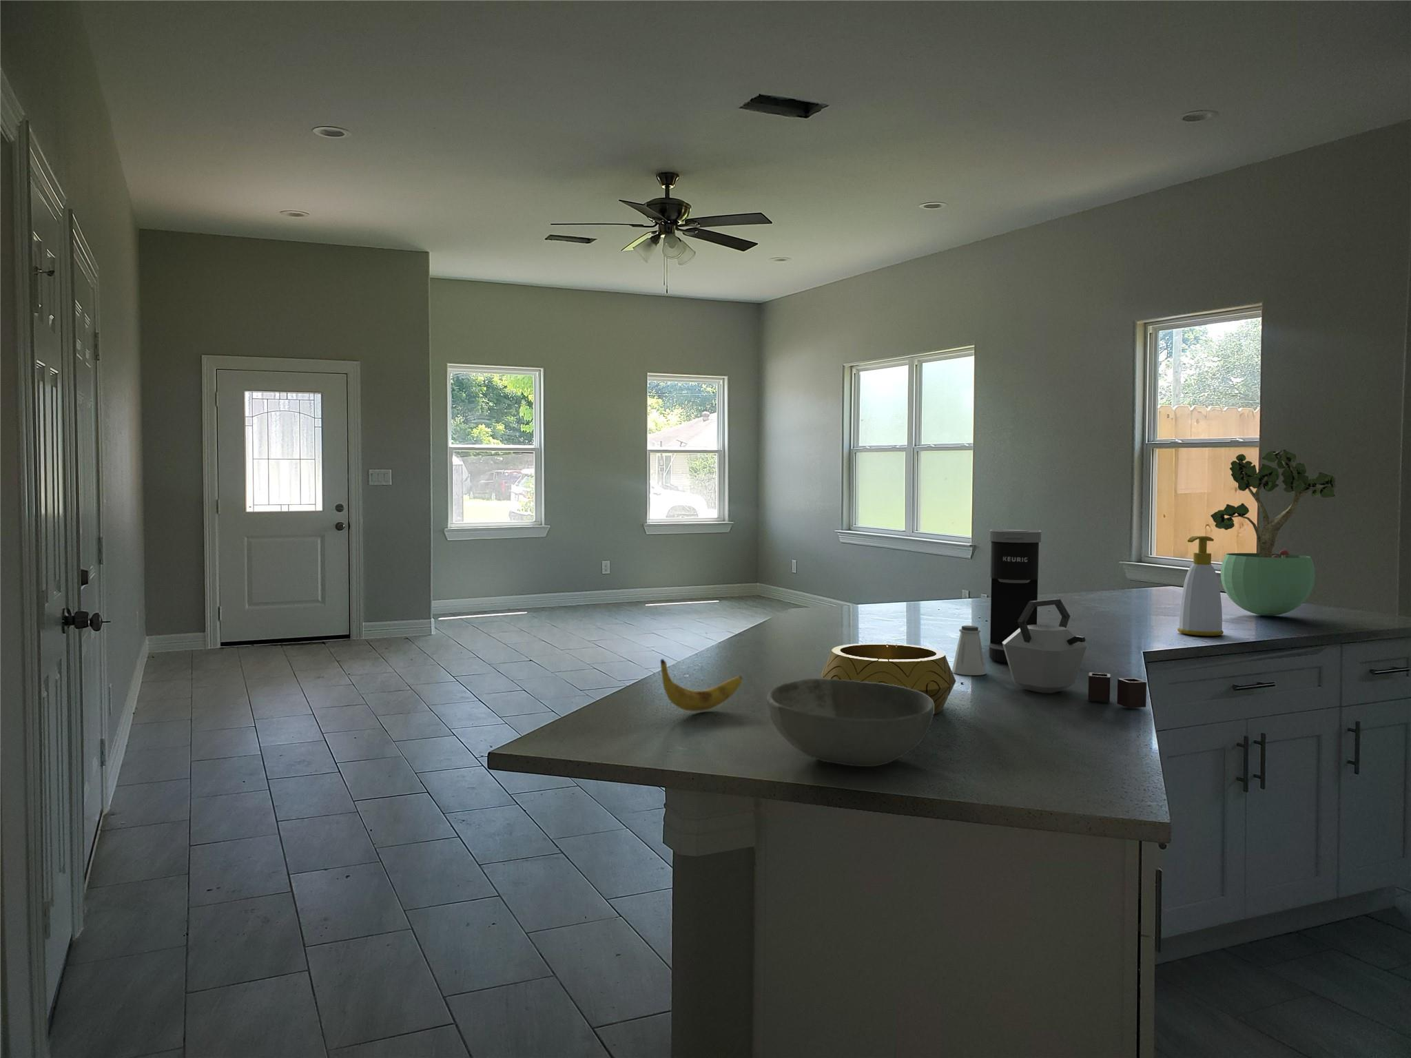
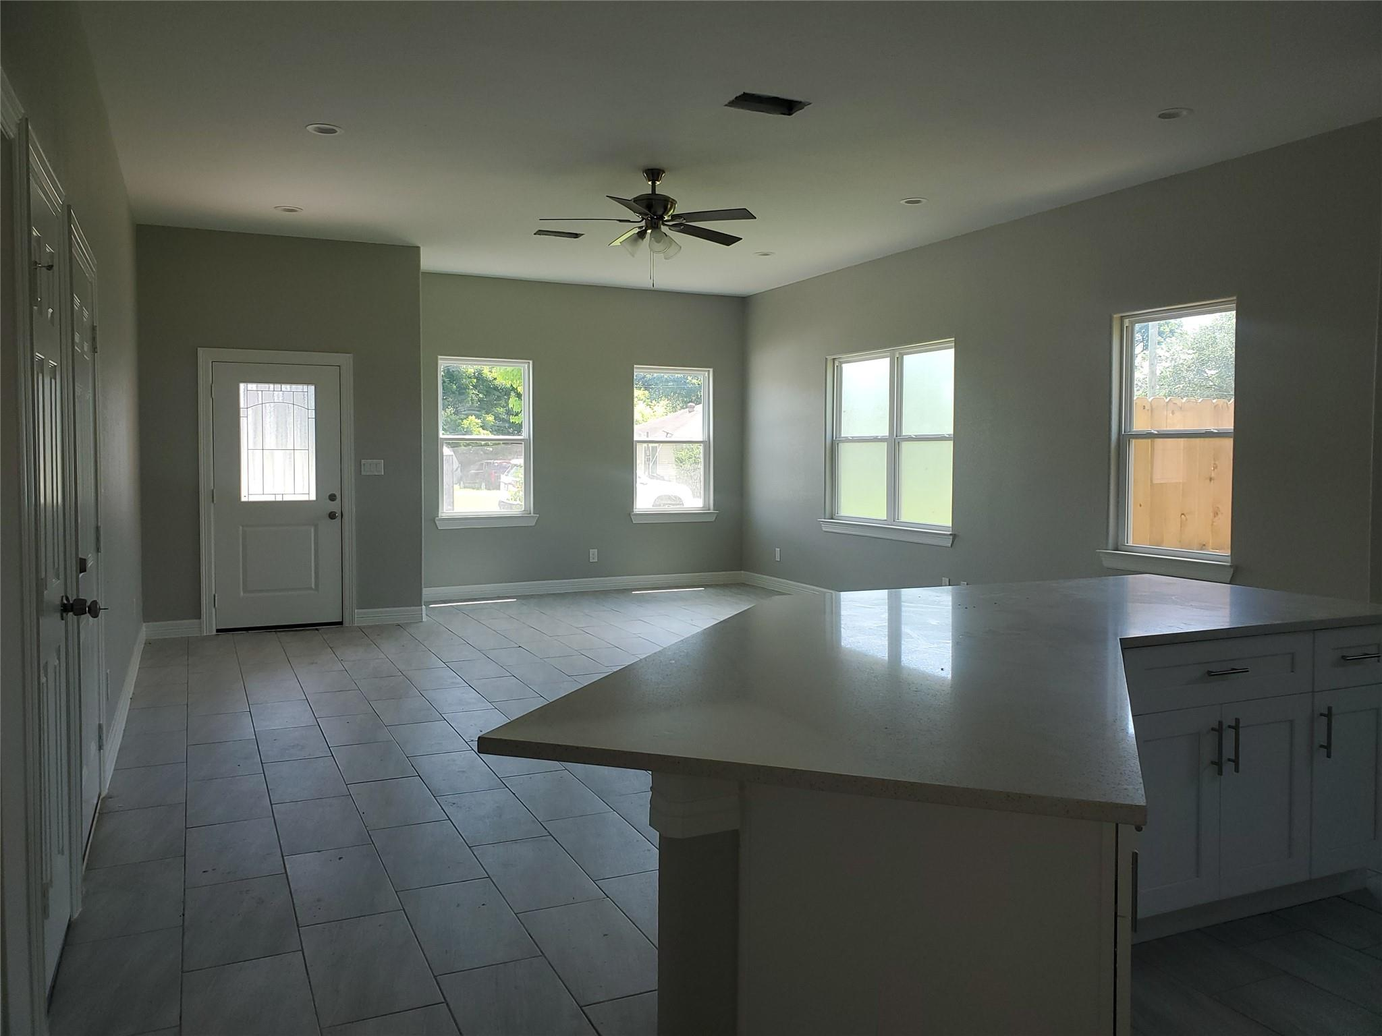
- banana (704, 689)
- coffee maker (1014, 591)
- bowl (850, 726)
- decorative bowl (888, 678)
- kettle (1077, 649)
- potted plant (1273, 533)
- soap bottle (1201, 585)
- saltshaker (970, 649)
